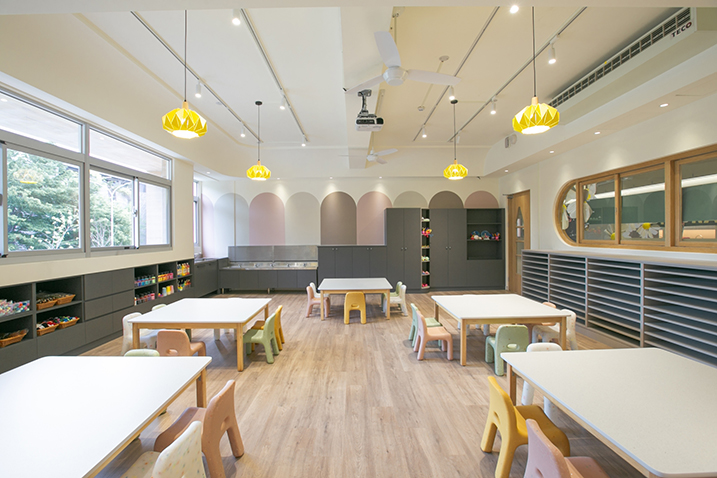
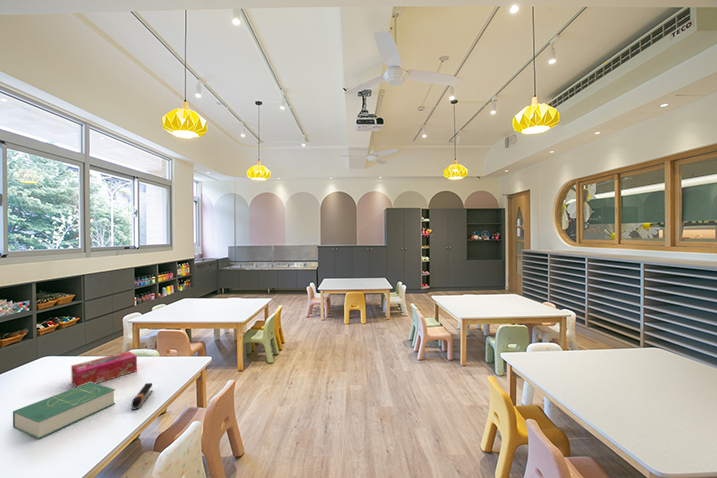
+ book (67, 407)
+ stapler (142, 395)
+ tissue box (105, 368)
